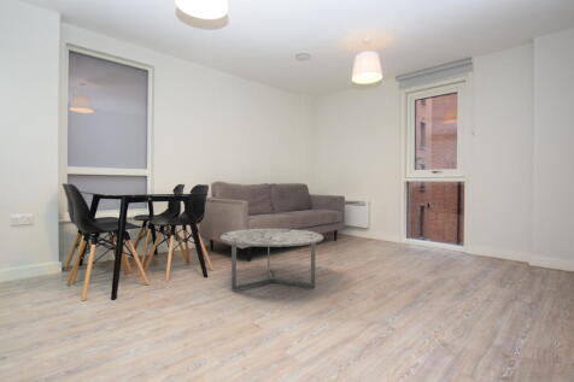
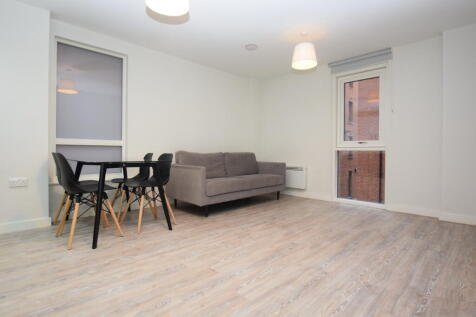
- coffee table (268, 258)
